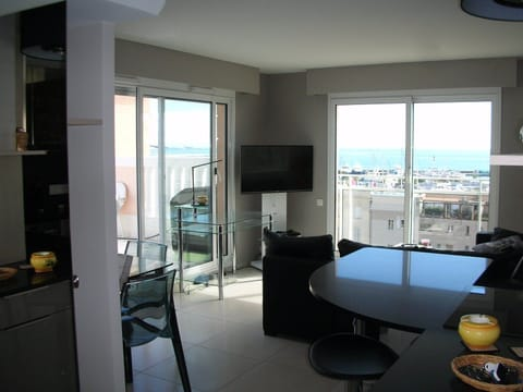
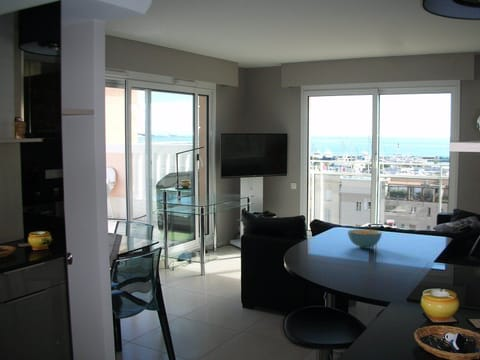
+ cereal bowl (364, 239)
